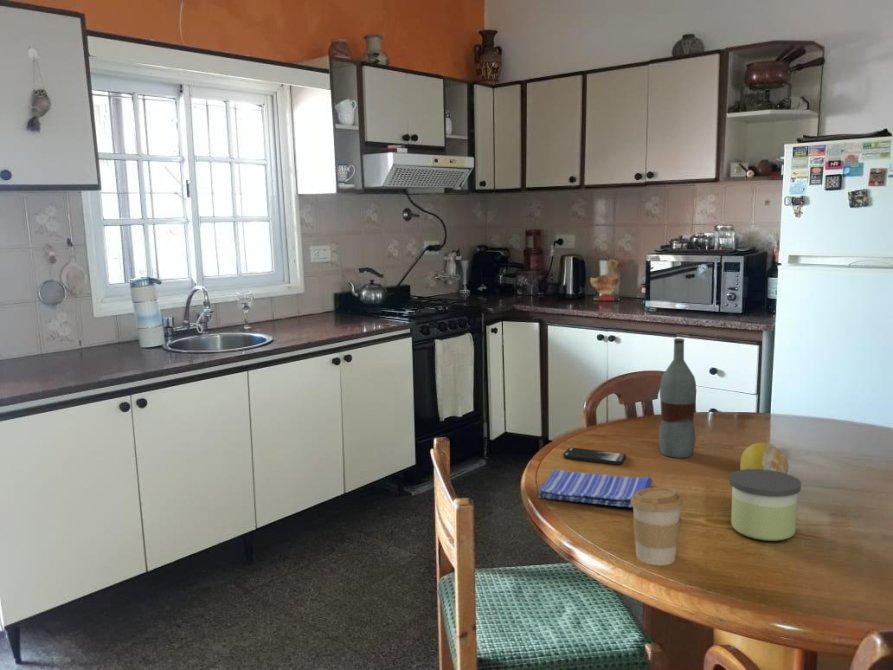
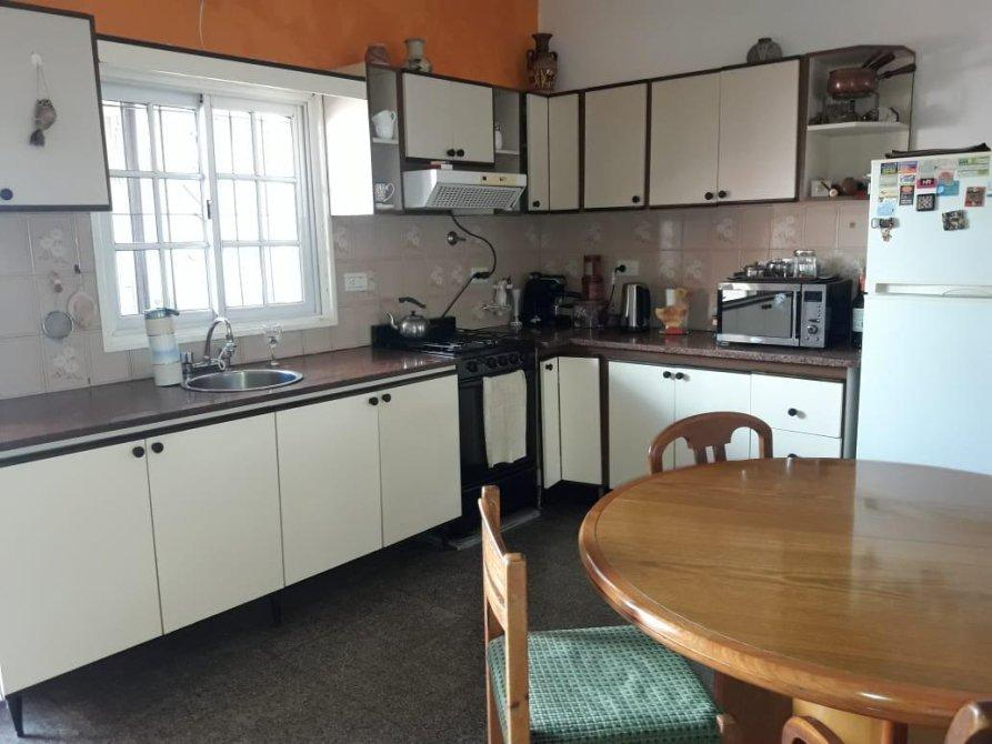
- dish towel (596, 485)
- fruit (764, 466)
- candle (763, 505)
- coffee cup (656, 524)
- bottle (677, 396)
- smartphone (594, 455)
